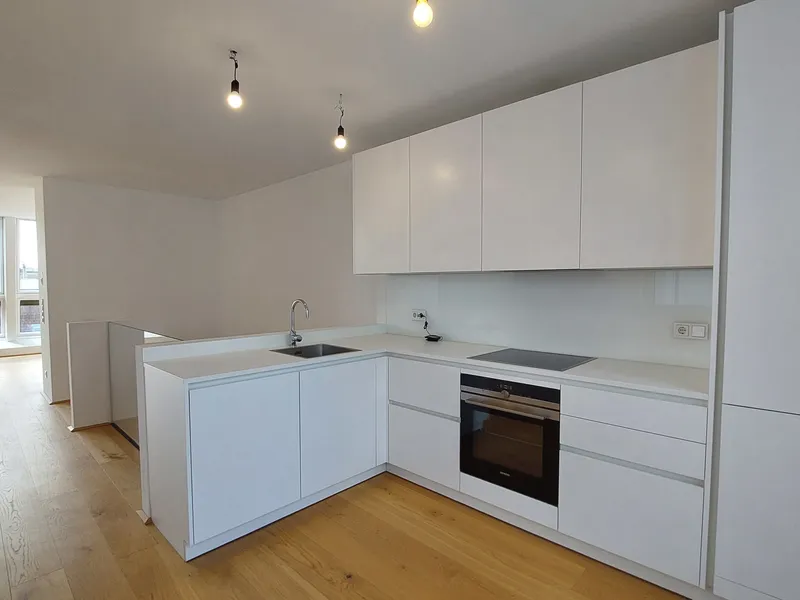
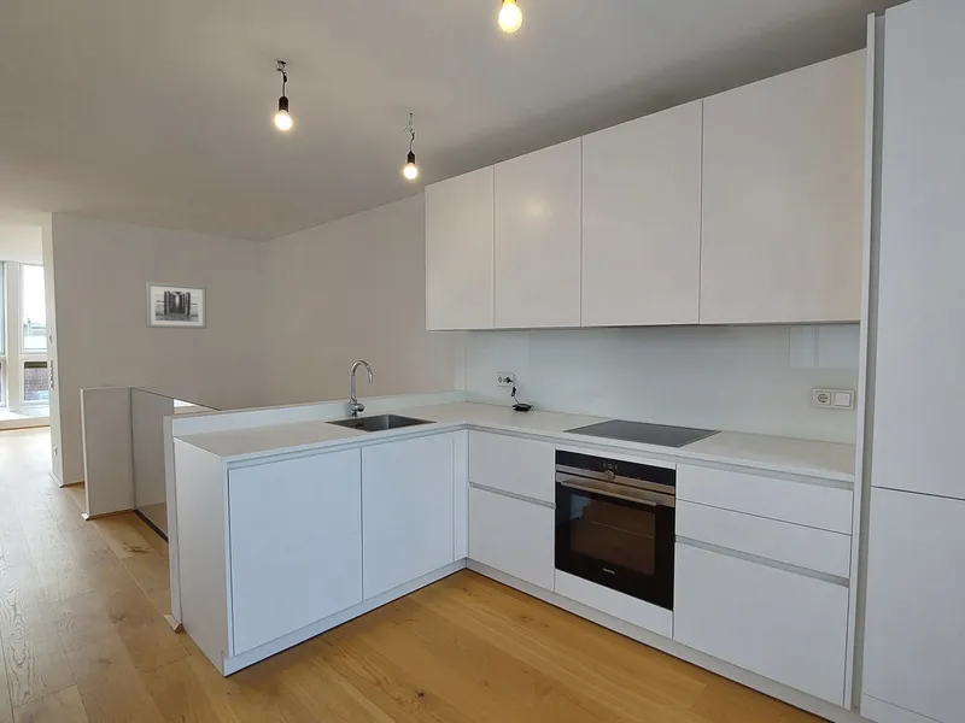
+ wall art (176, 306)
